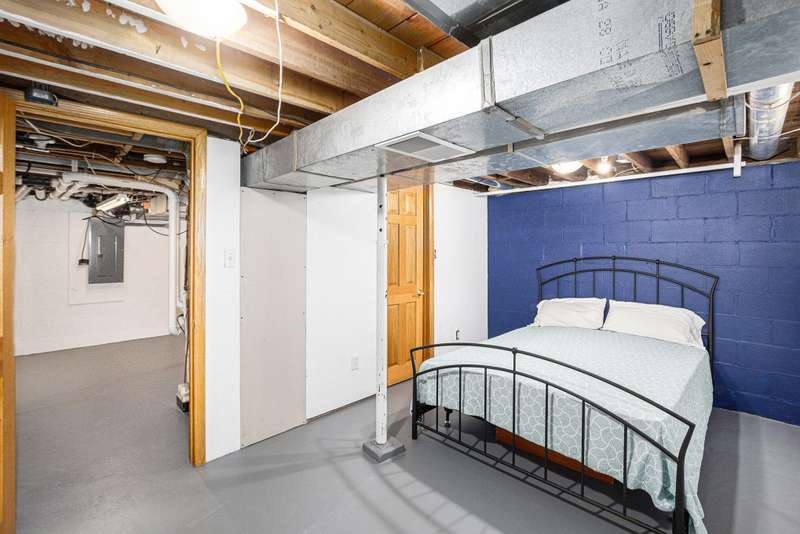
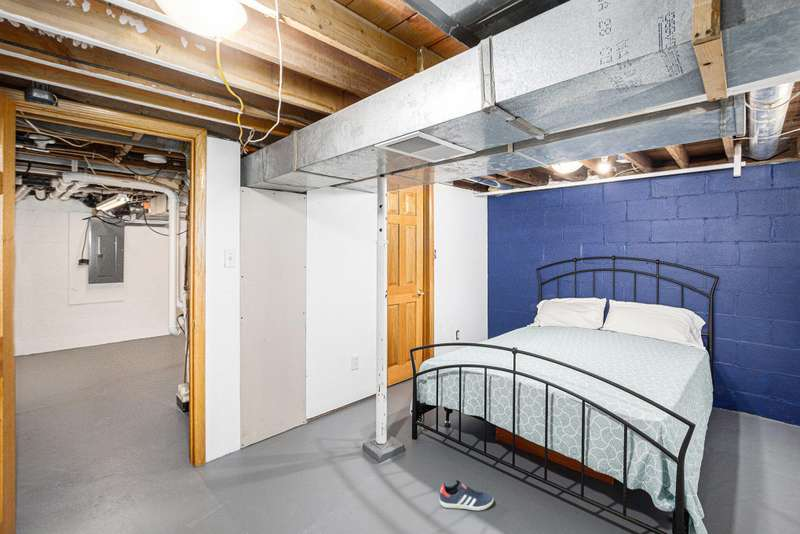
+ sneaker (466, 493)
